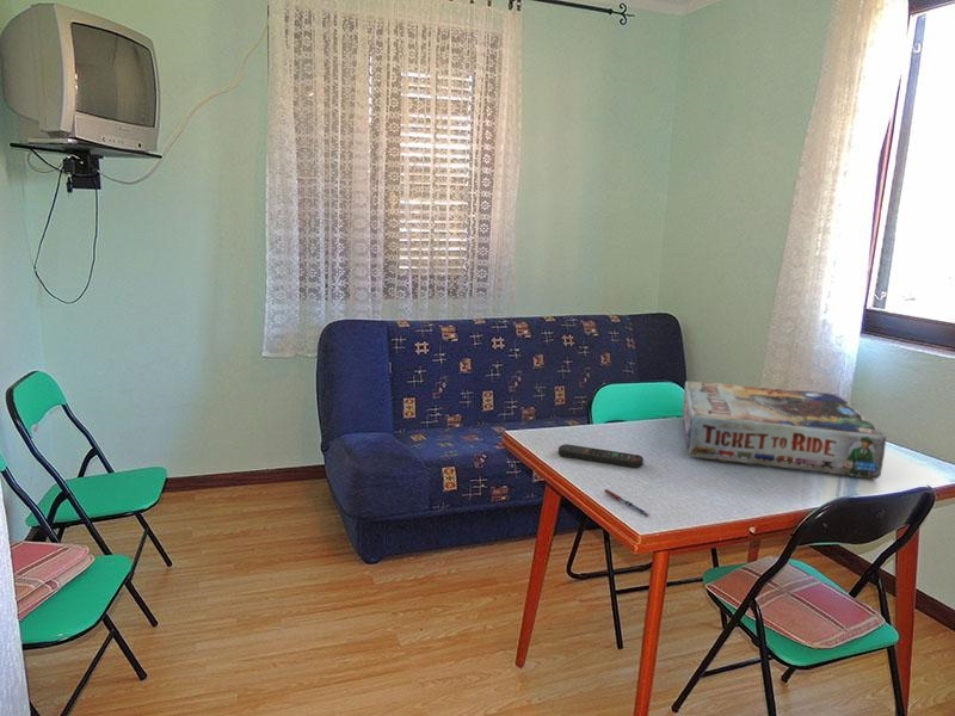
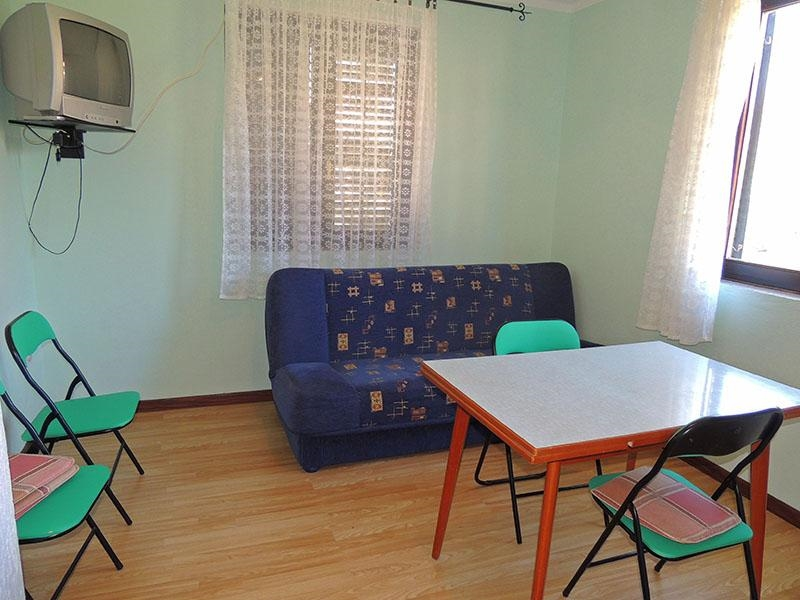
- remote control (599, 455)
- pen (626, 501)
- board game (769, 422)
